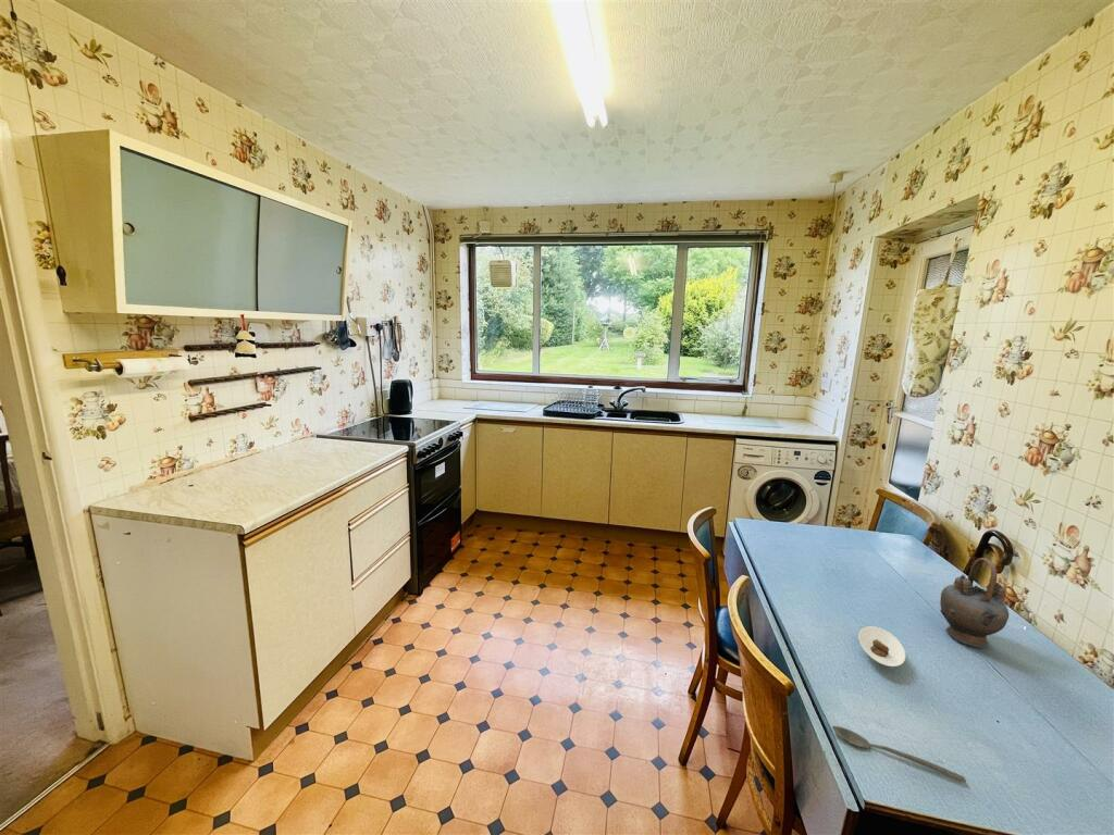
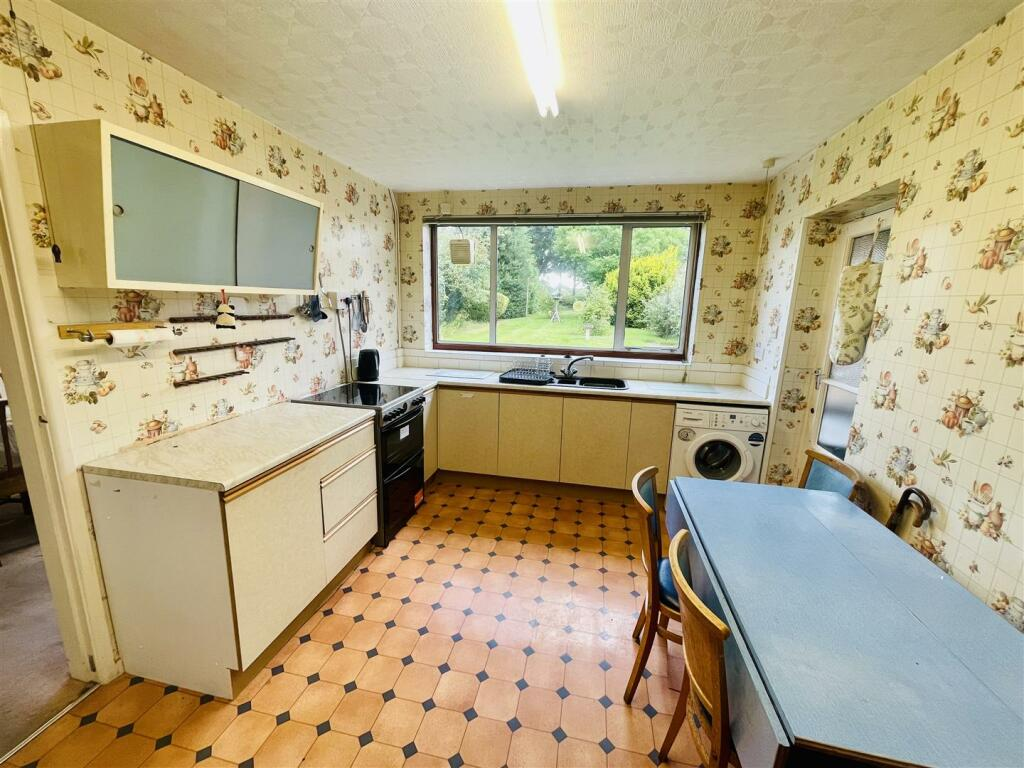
- saucer (880, 648)
- spoon (895, 752)
- teapot (977, 601)
